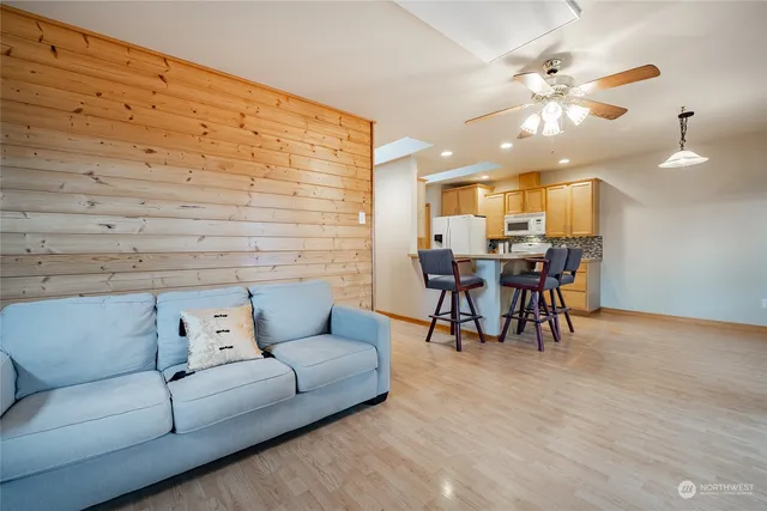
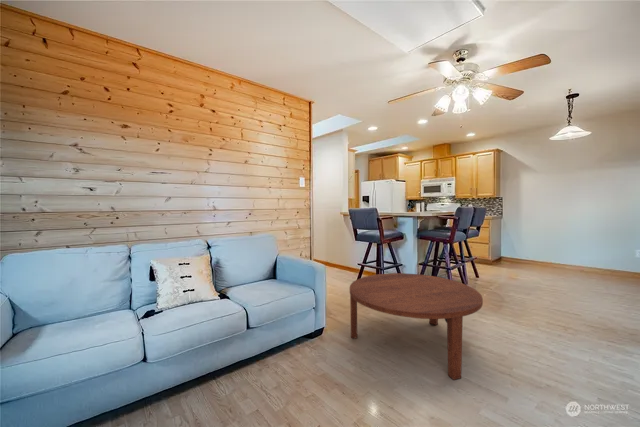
+ coffee table (411, 315)
